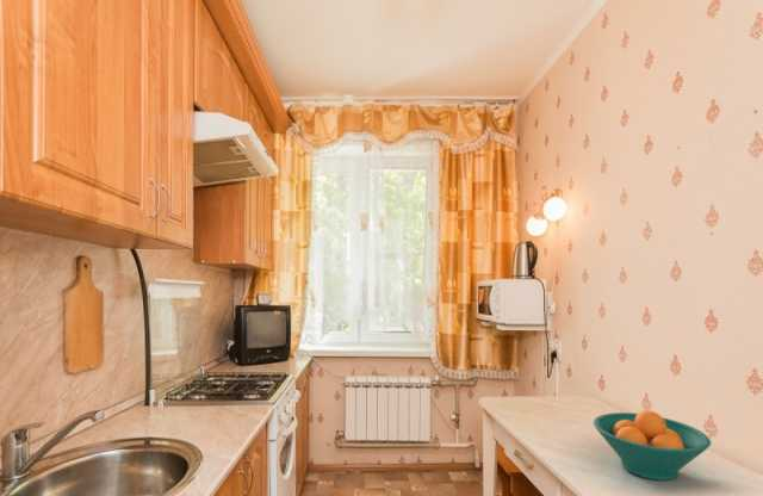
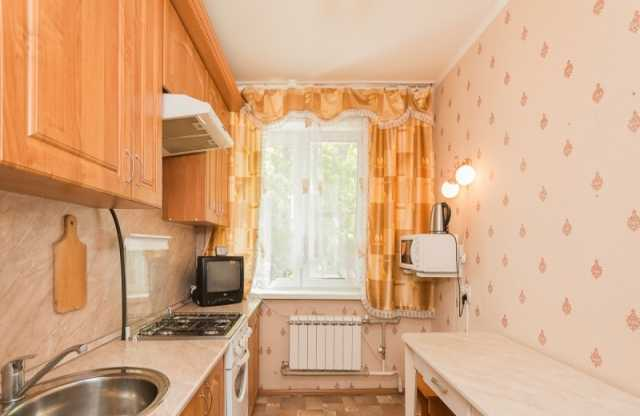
- fruit bowl (649, 440)
